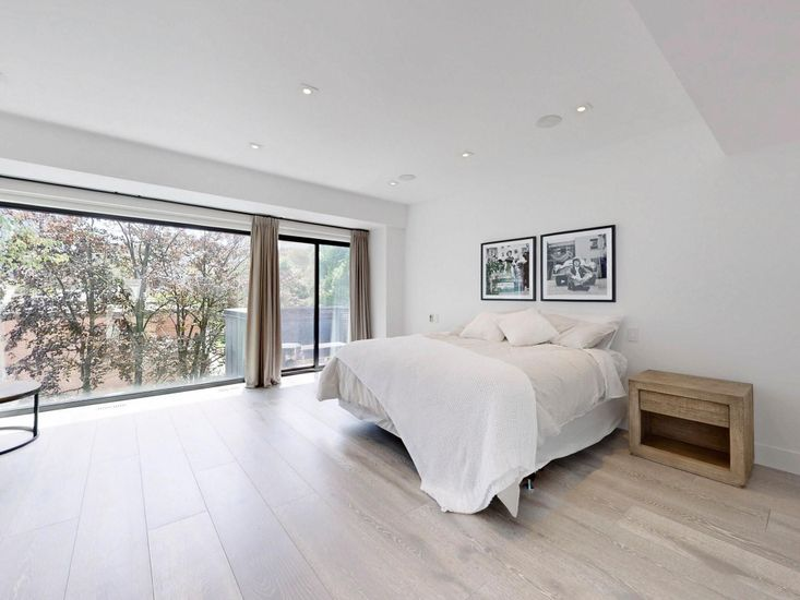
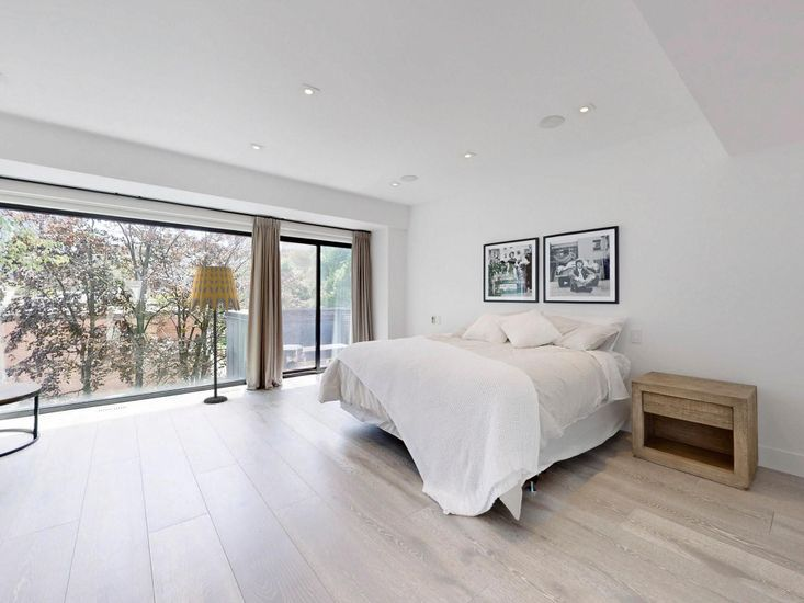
+ floor lamp (215, 333)
